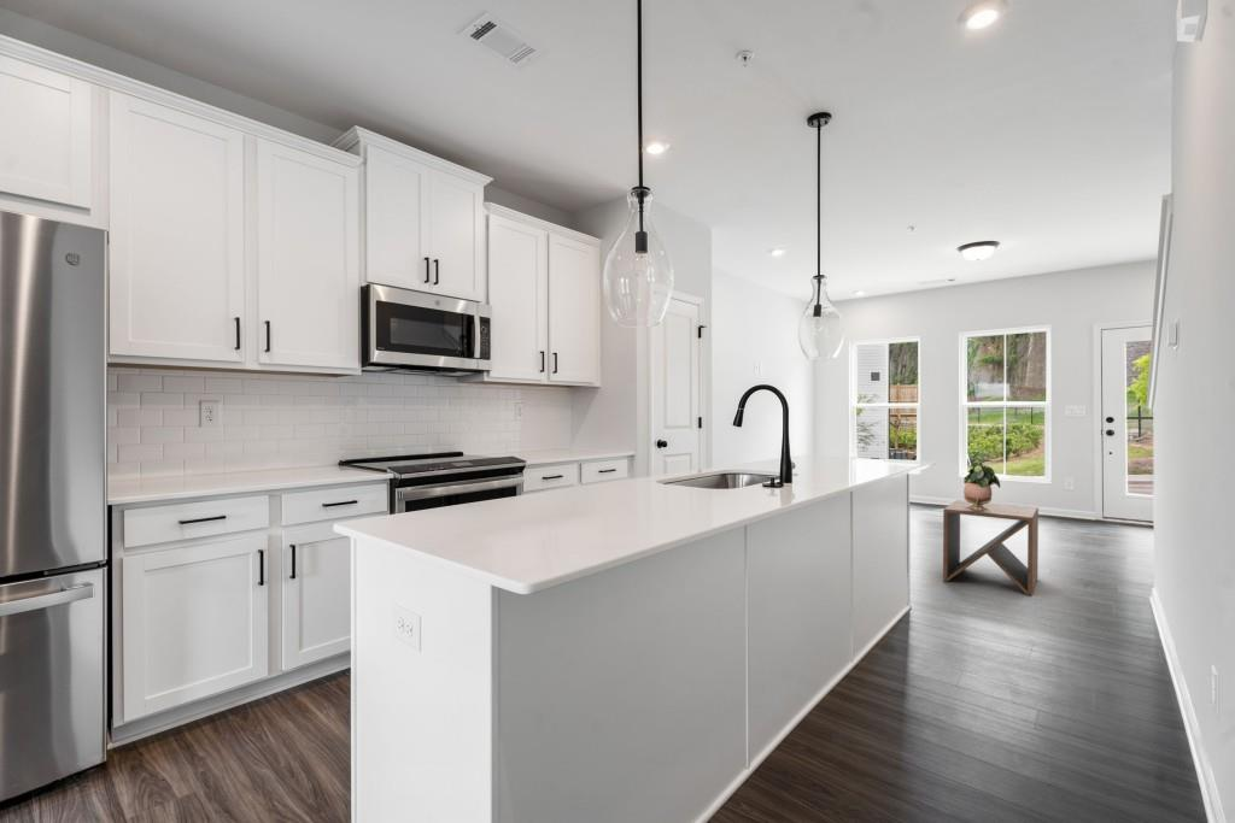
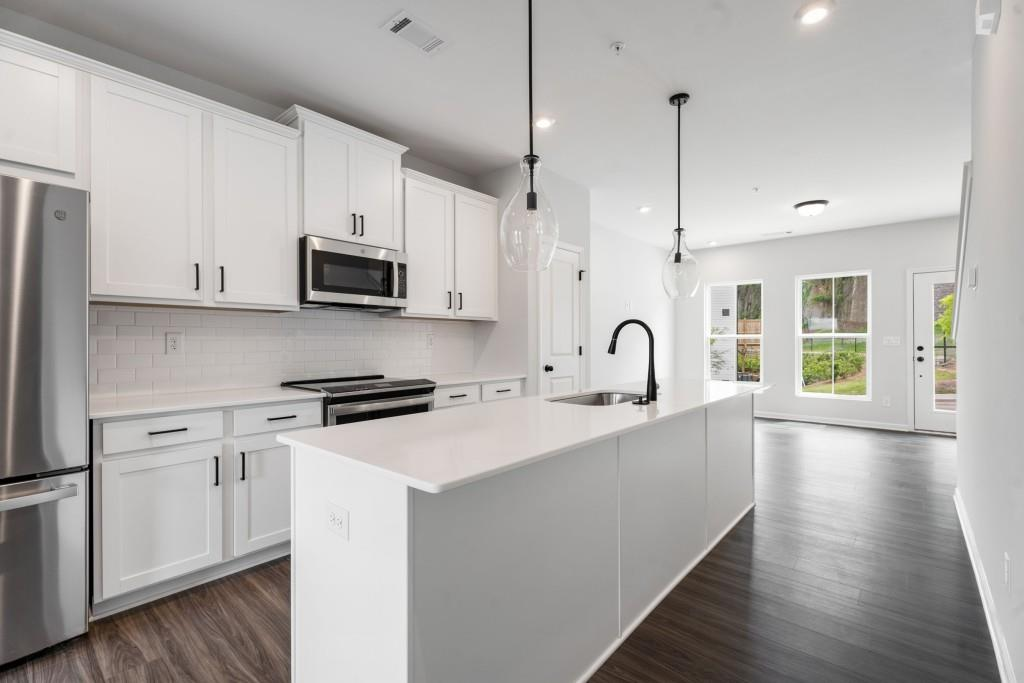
- potted plant (981, 483)
- side table (990, 543)
